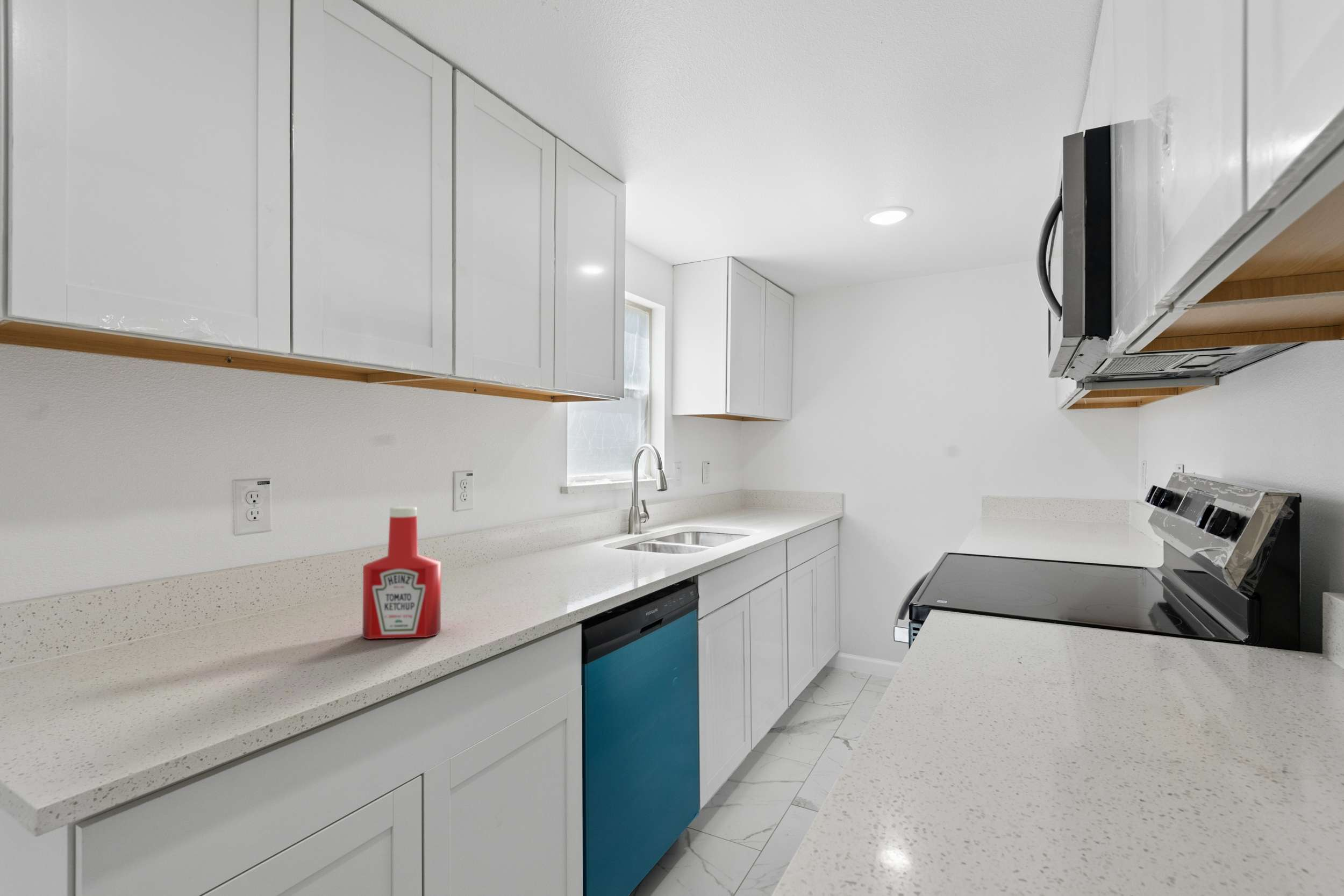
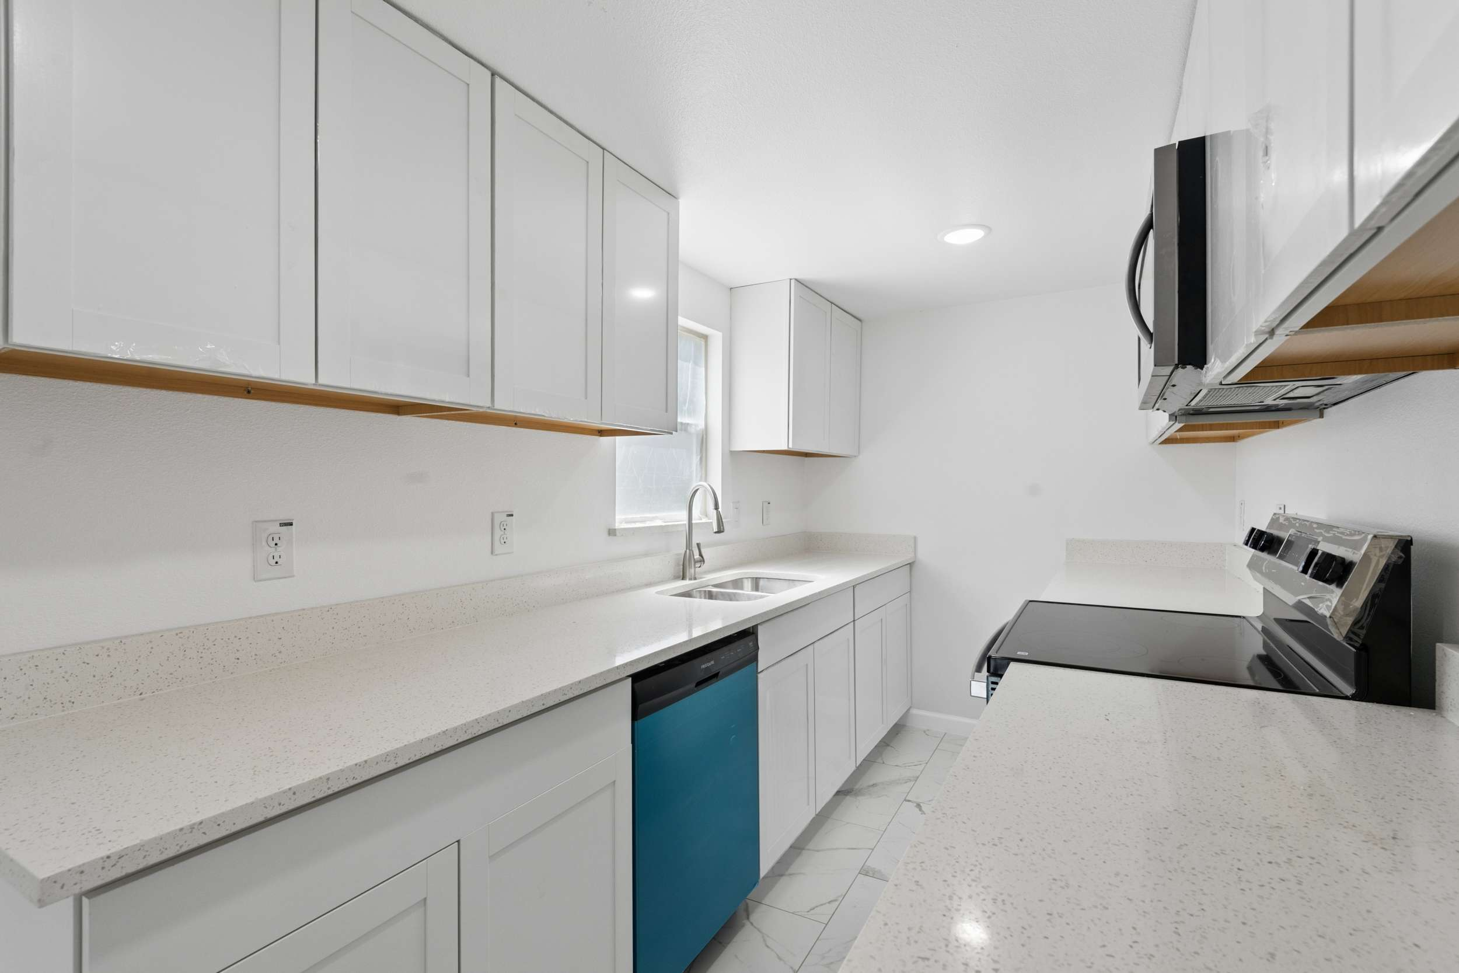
- soap bottle (403, 570)
